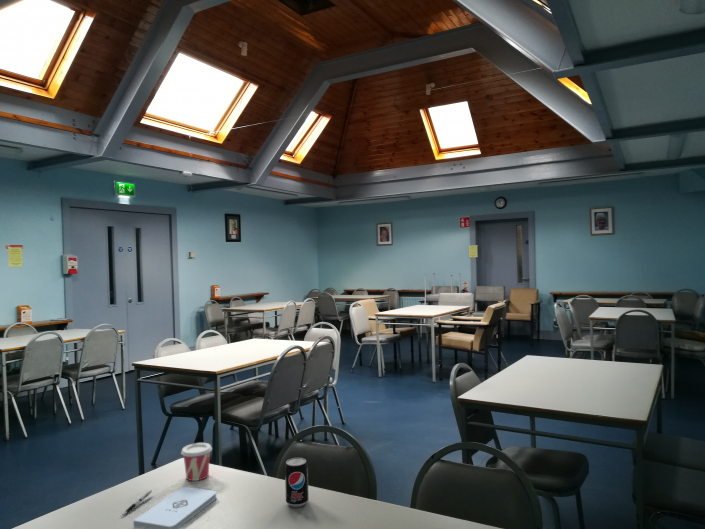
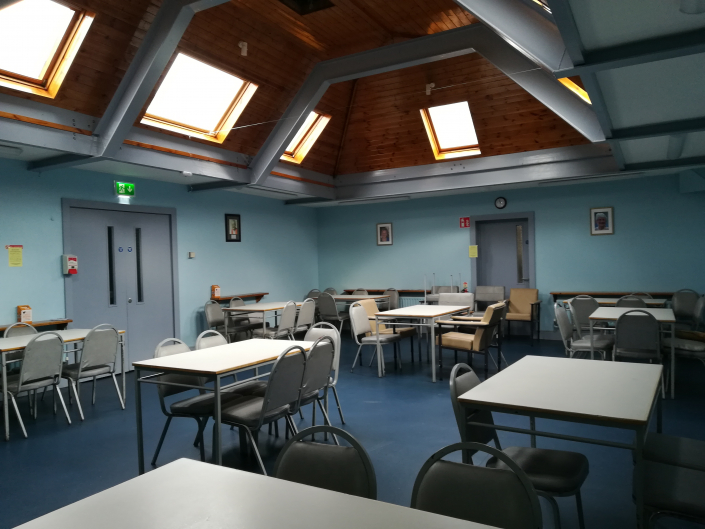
- beverage can (296, 481)
- notepad (178, 508)
- pen (137, 502)
- cup (197, 461)
